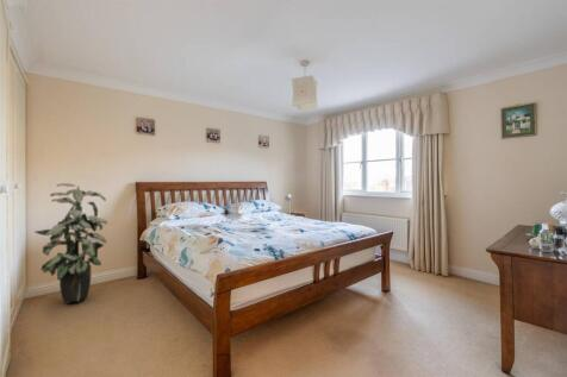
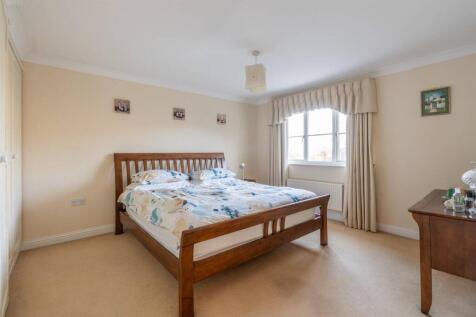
- indoor plant (73, 241)
